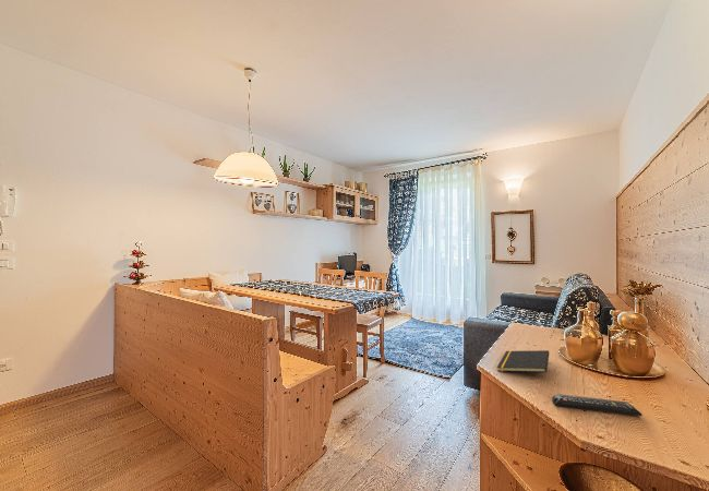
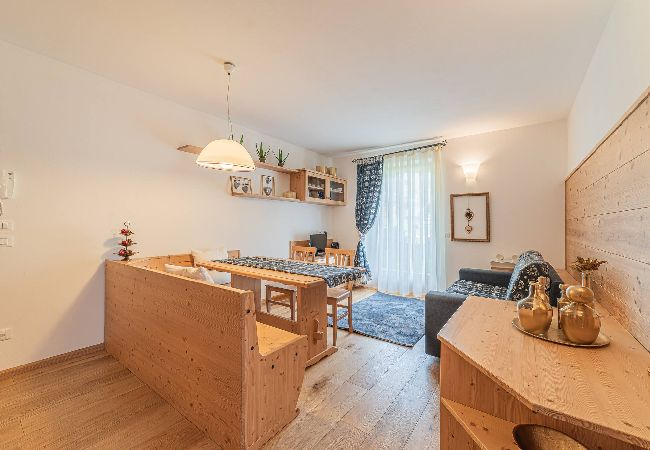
- remote control (594, 405)
- notepad (524, 360)
